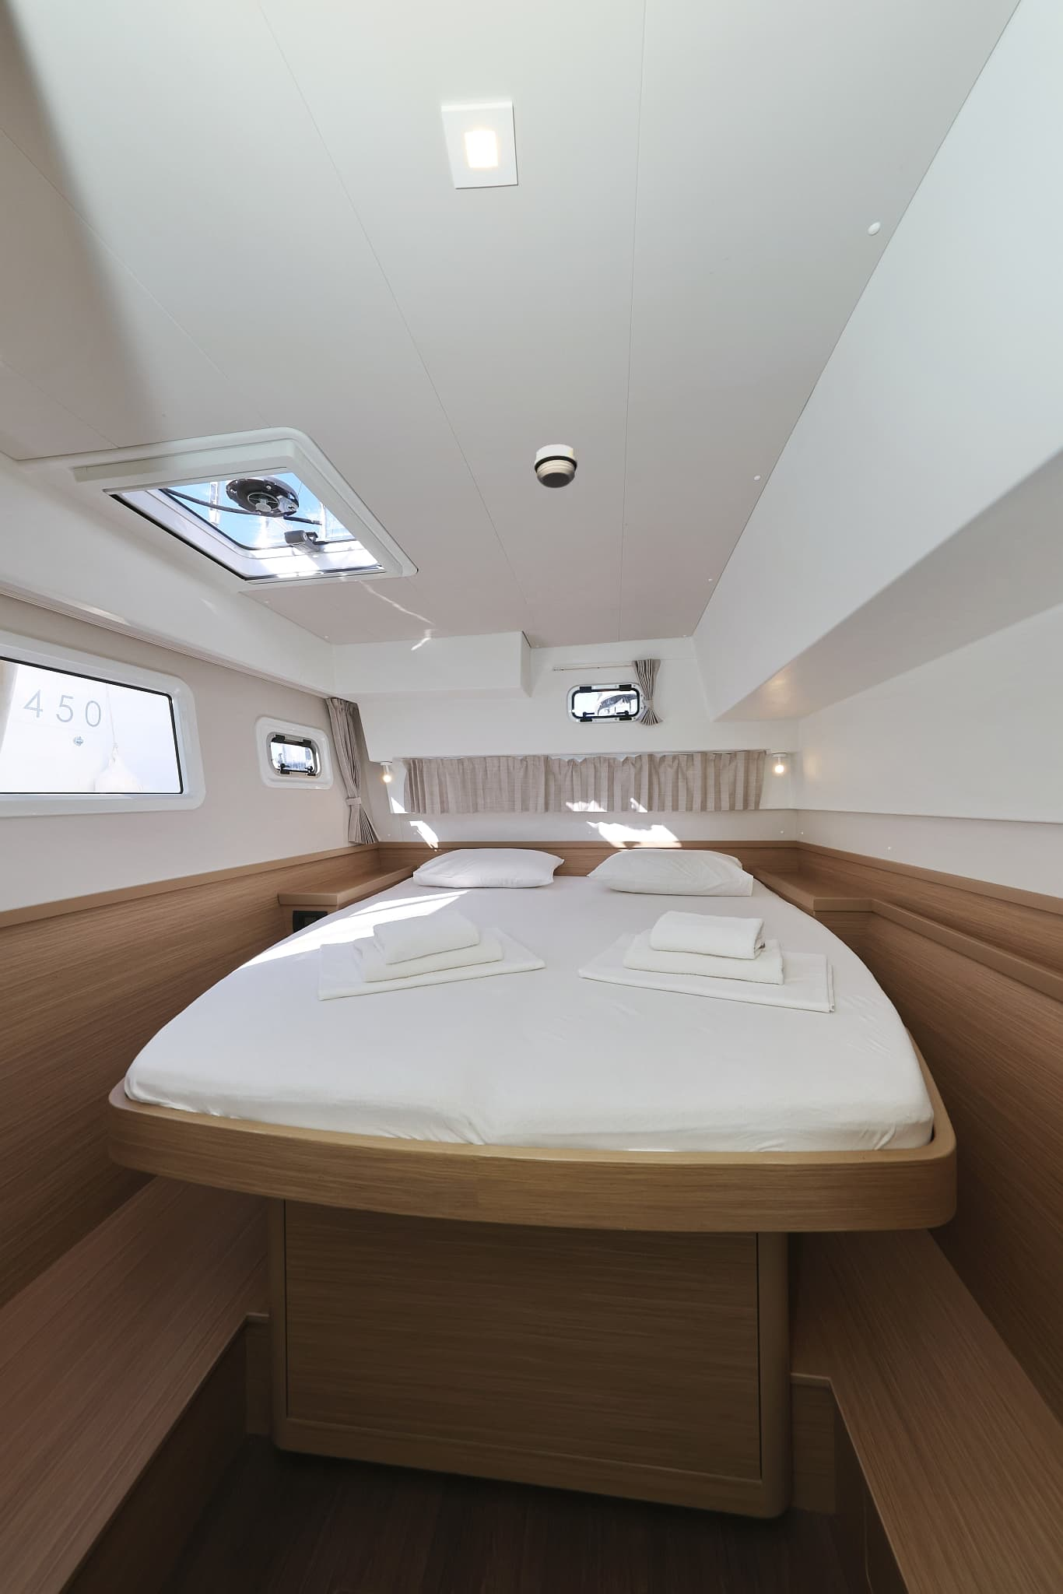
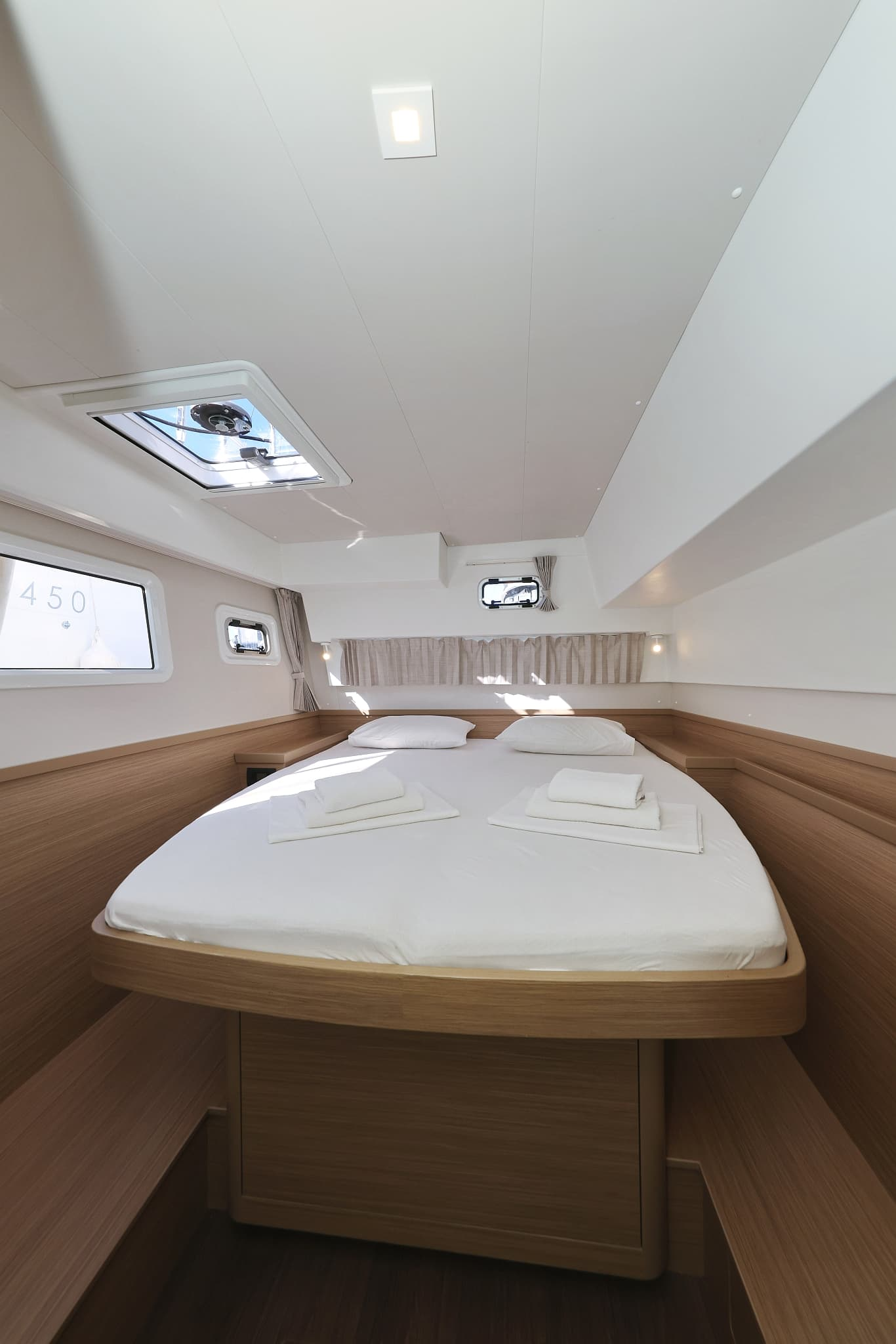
- smoke detector (555, 467)
